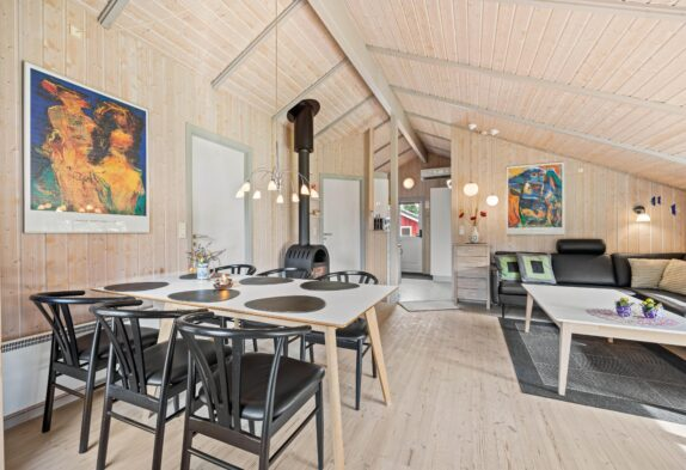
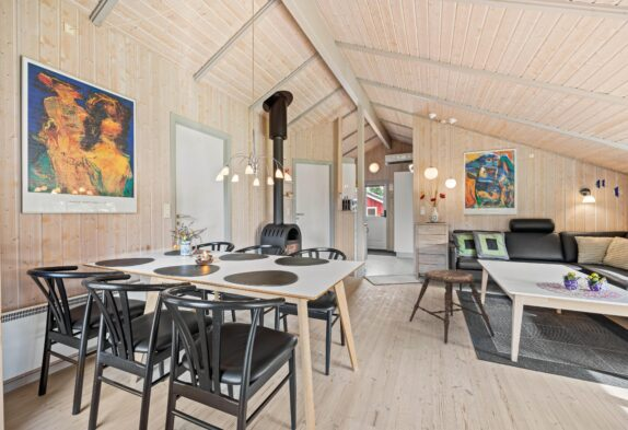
+ stool (449, 300)
